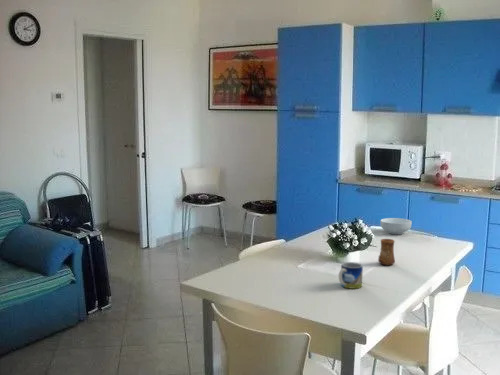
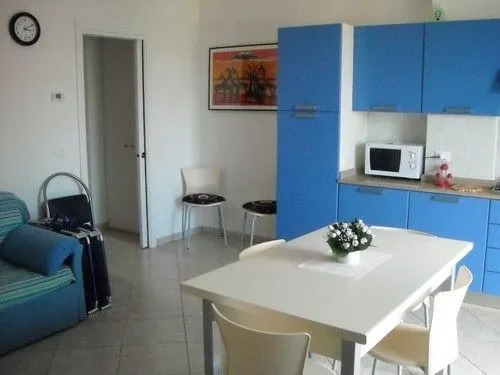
- mug (348, 276)
- cup (387, 251)
- cereal bowl (395, 226)
